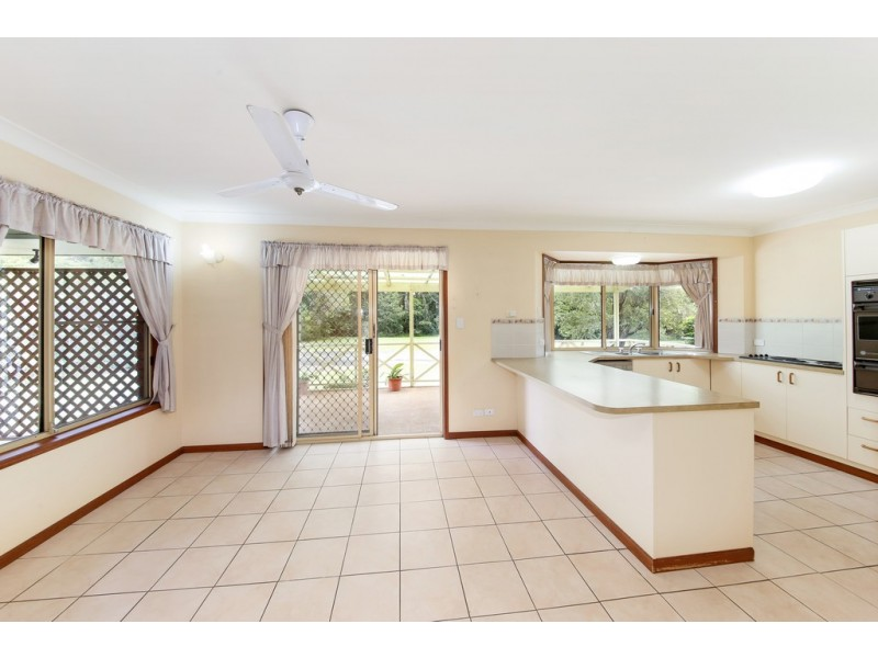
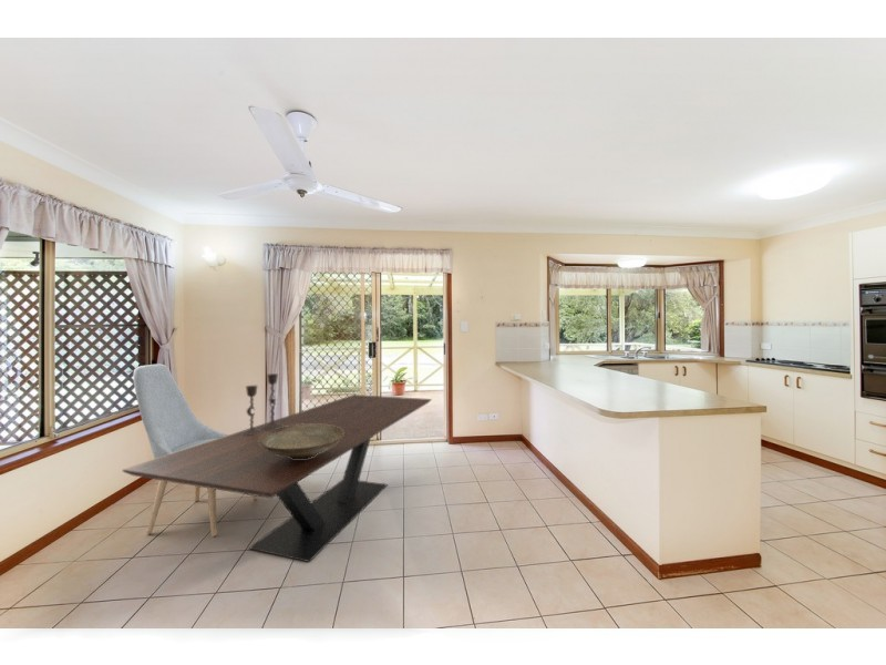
+ dining table (329, 462)
+ decorative bowl (302, 443)
+ candlestick (268, 399)
+ chair (195, 440)
